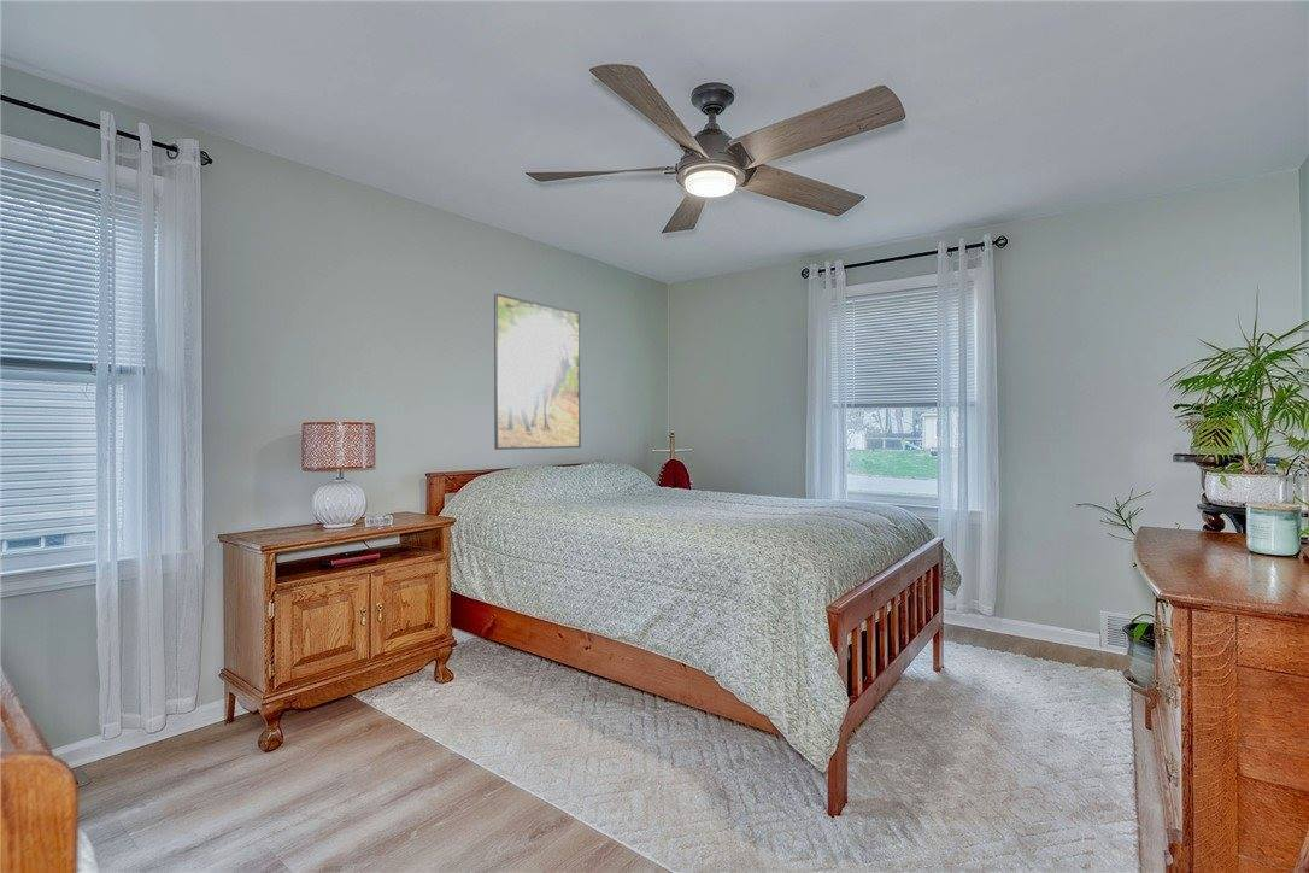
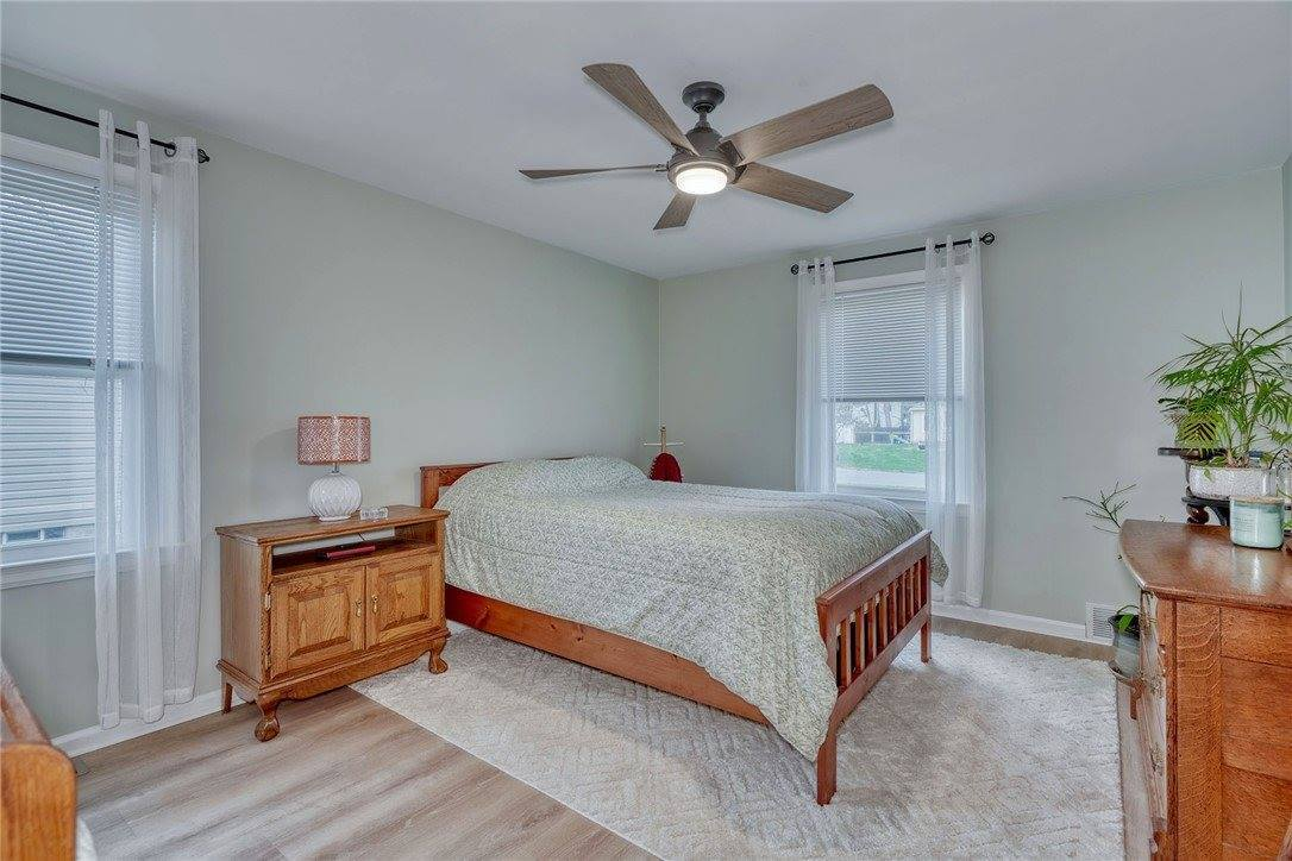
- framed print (540, 375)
